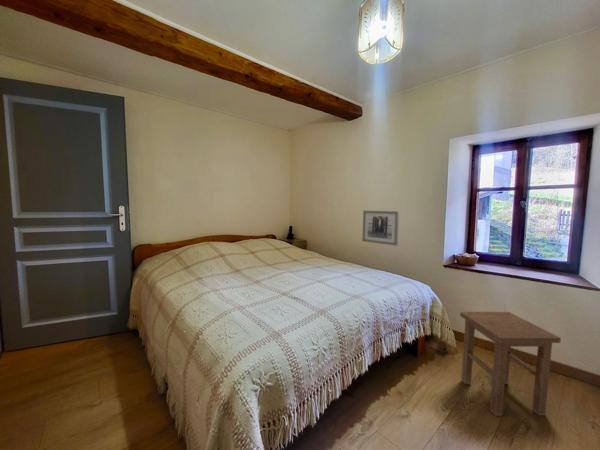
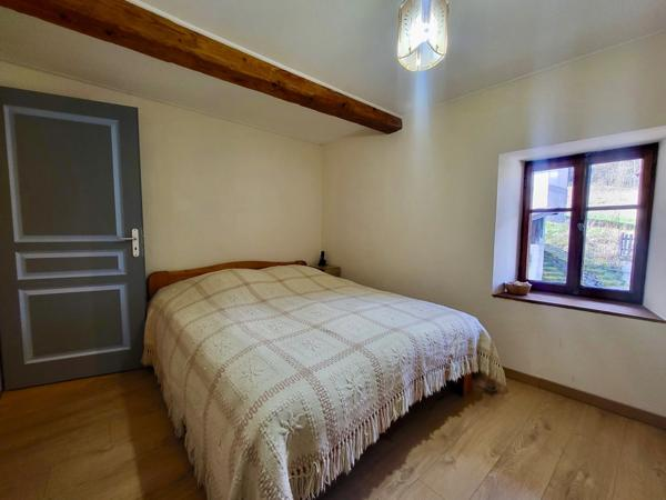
- wall art (379, 227)
- stool (502, 360)
